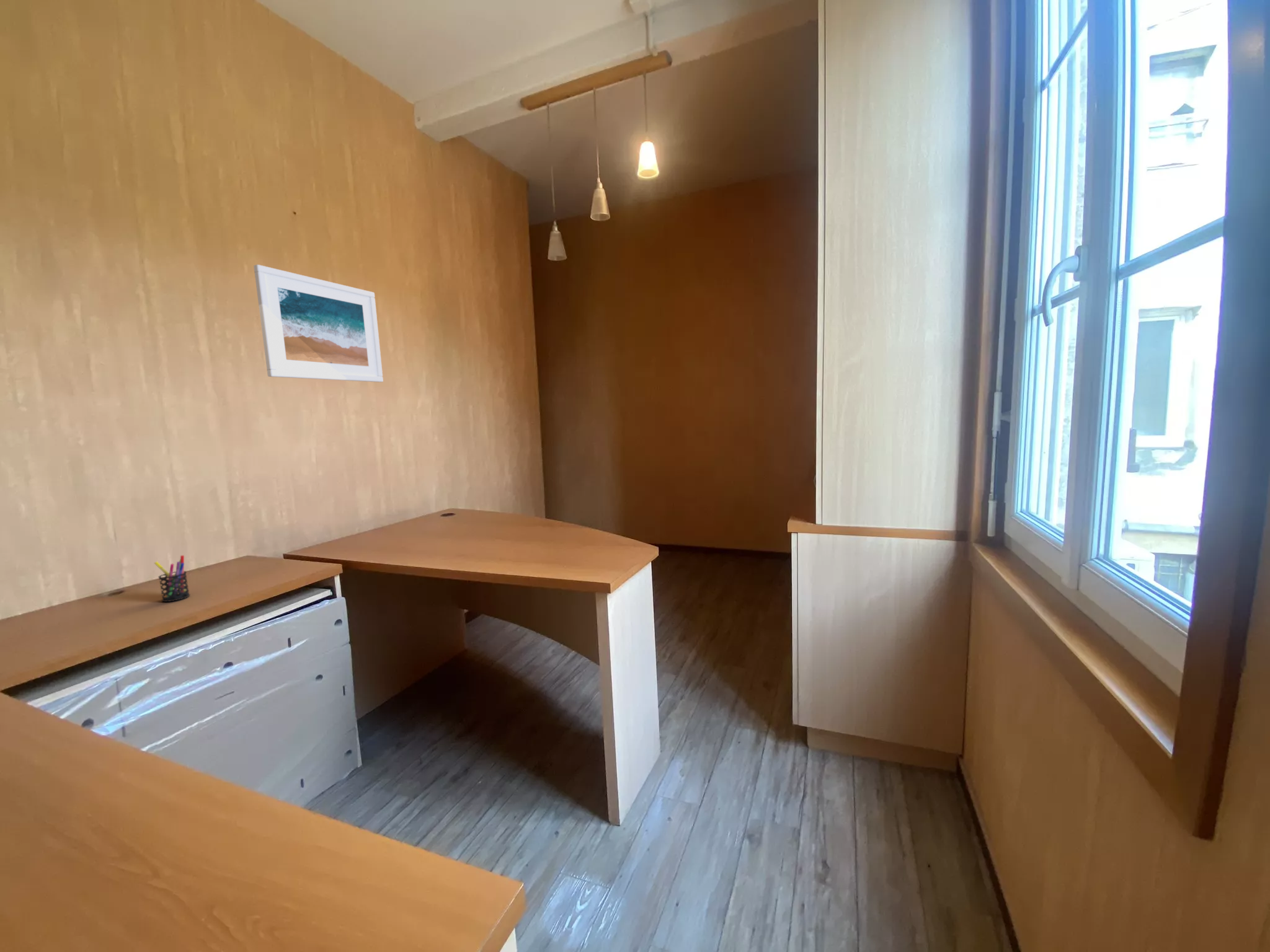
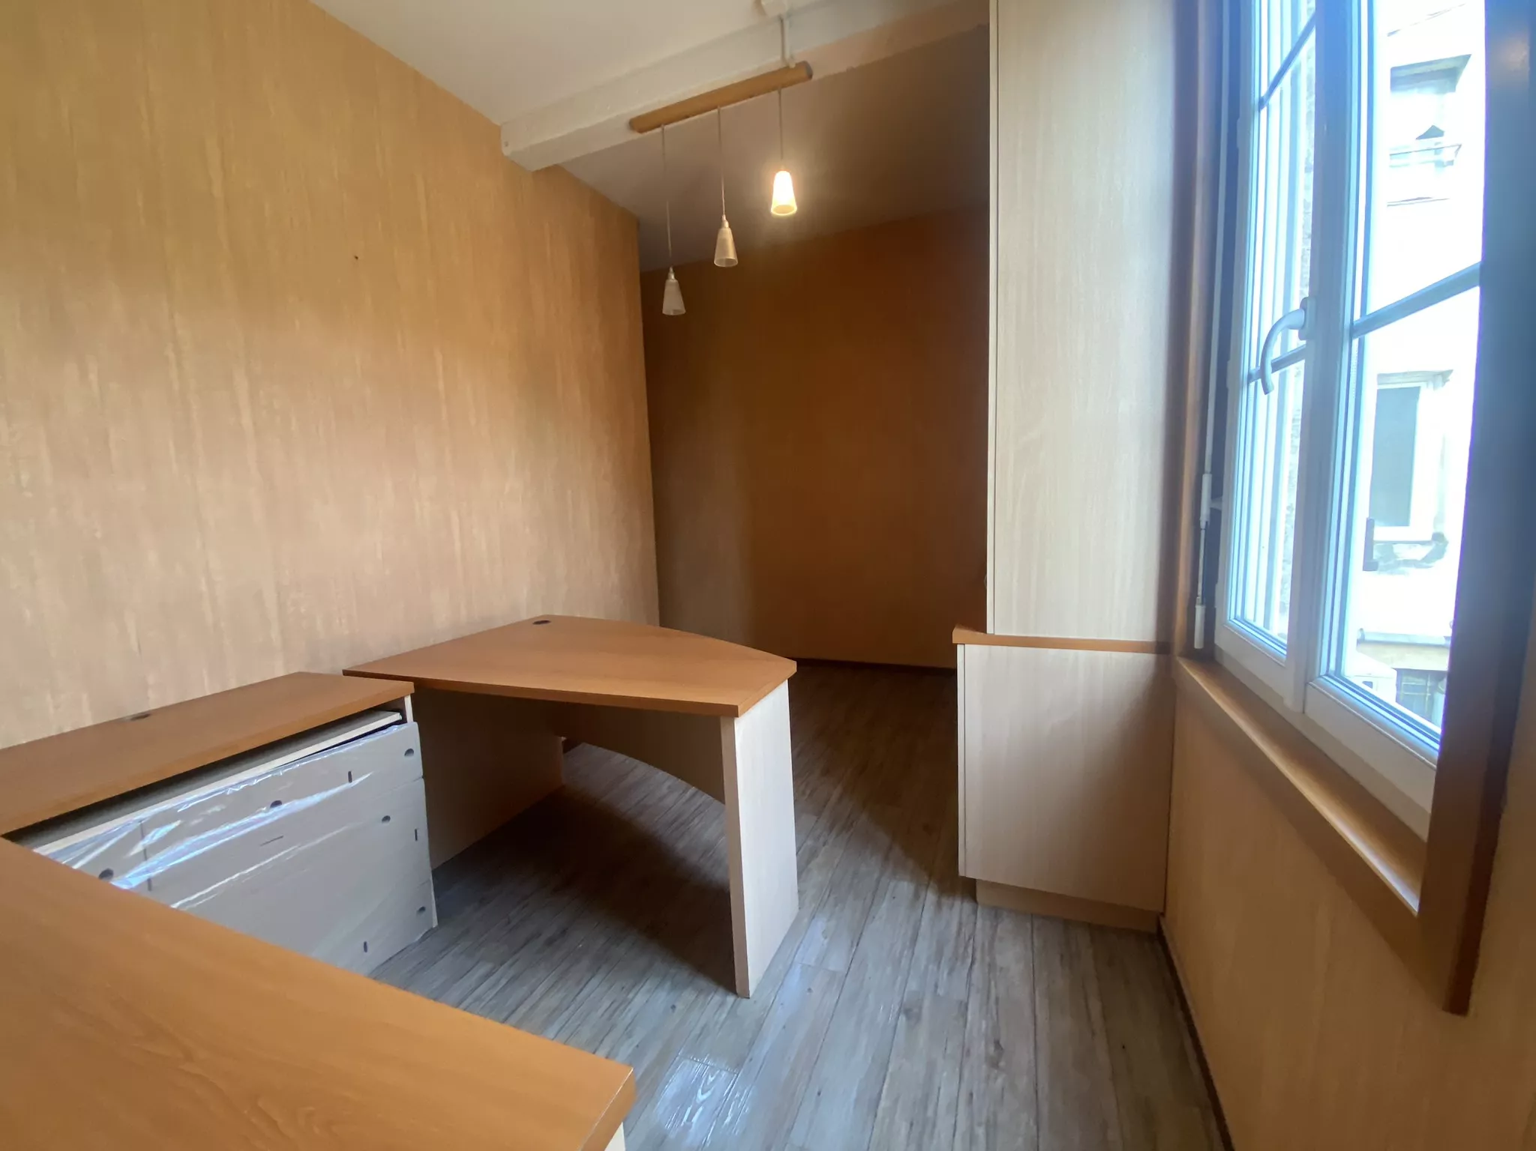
- pen holder (176, 576)
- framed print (326, 330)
